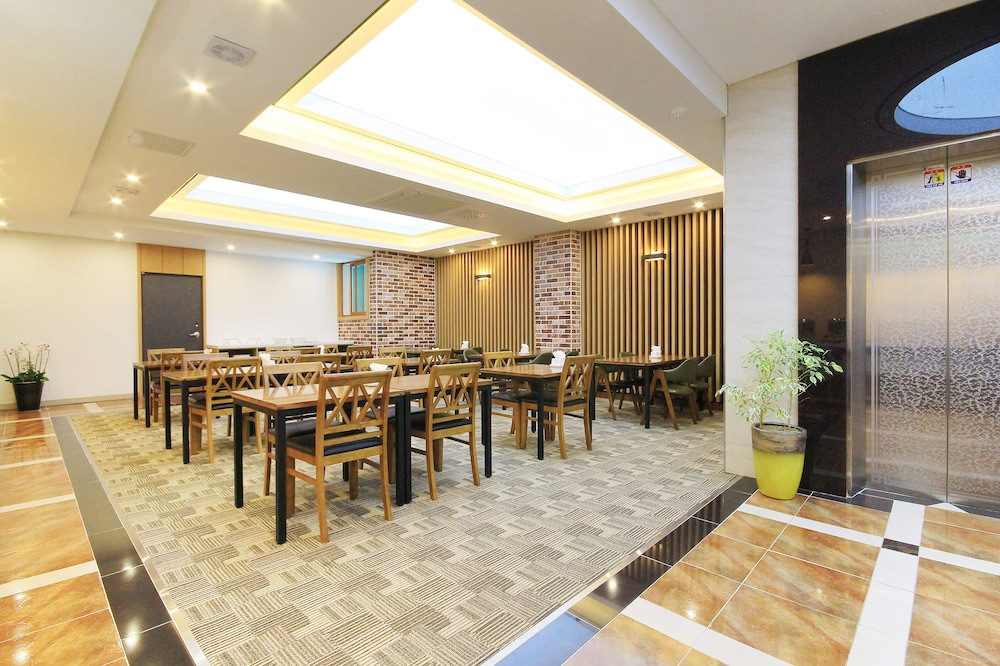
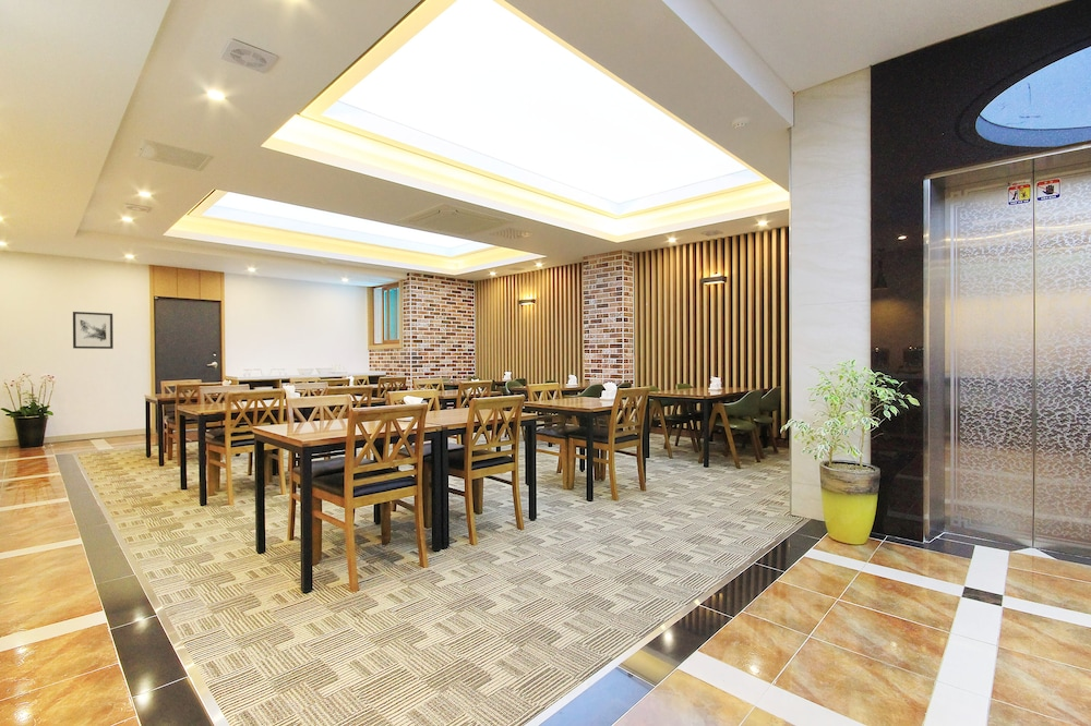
+ wall art (93, 330)
